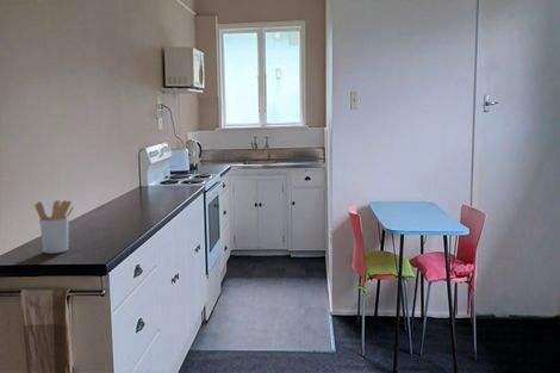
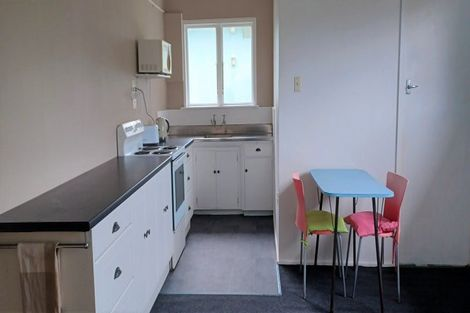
- utensil holder (57, 224)
